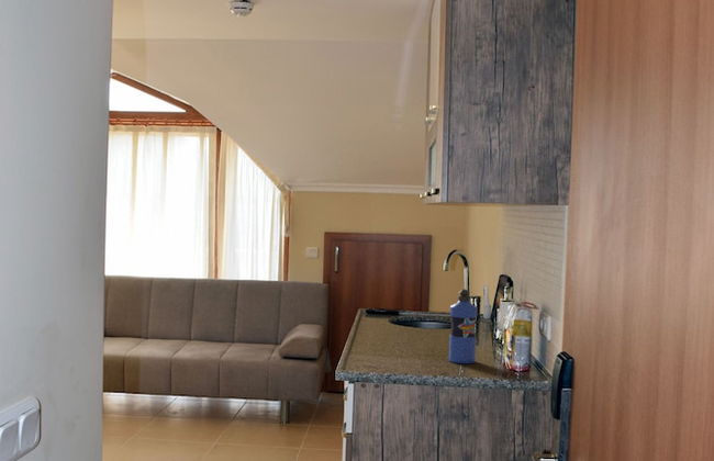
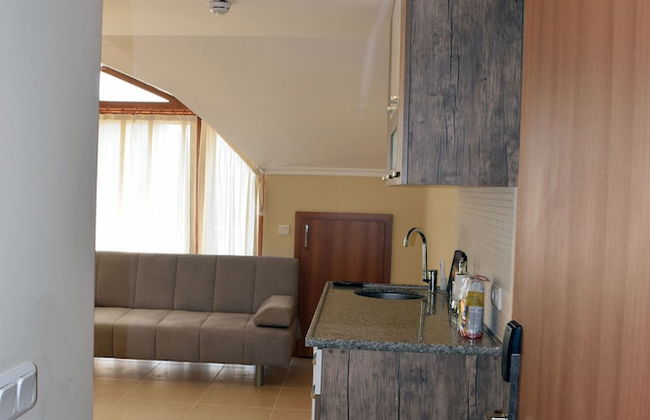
- water bottle (462, 325)
